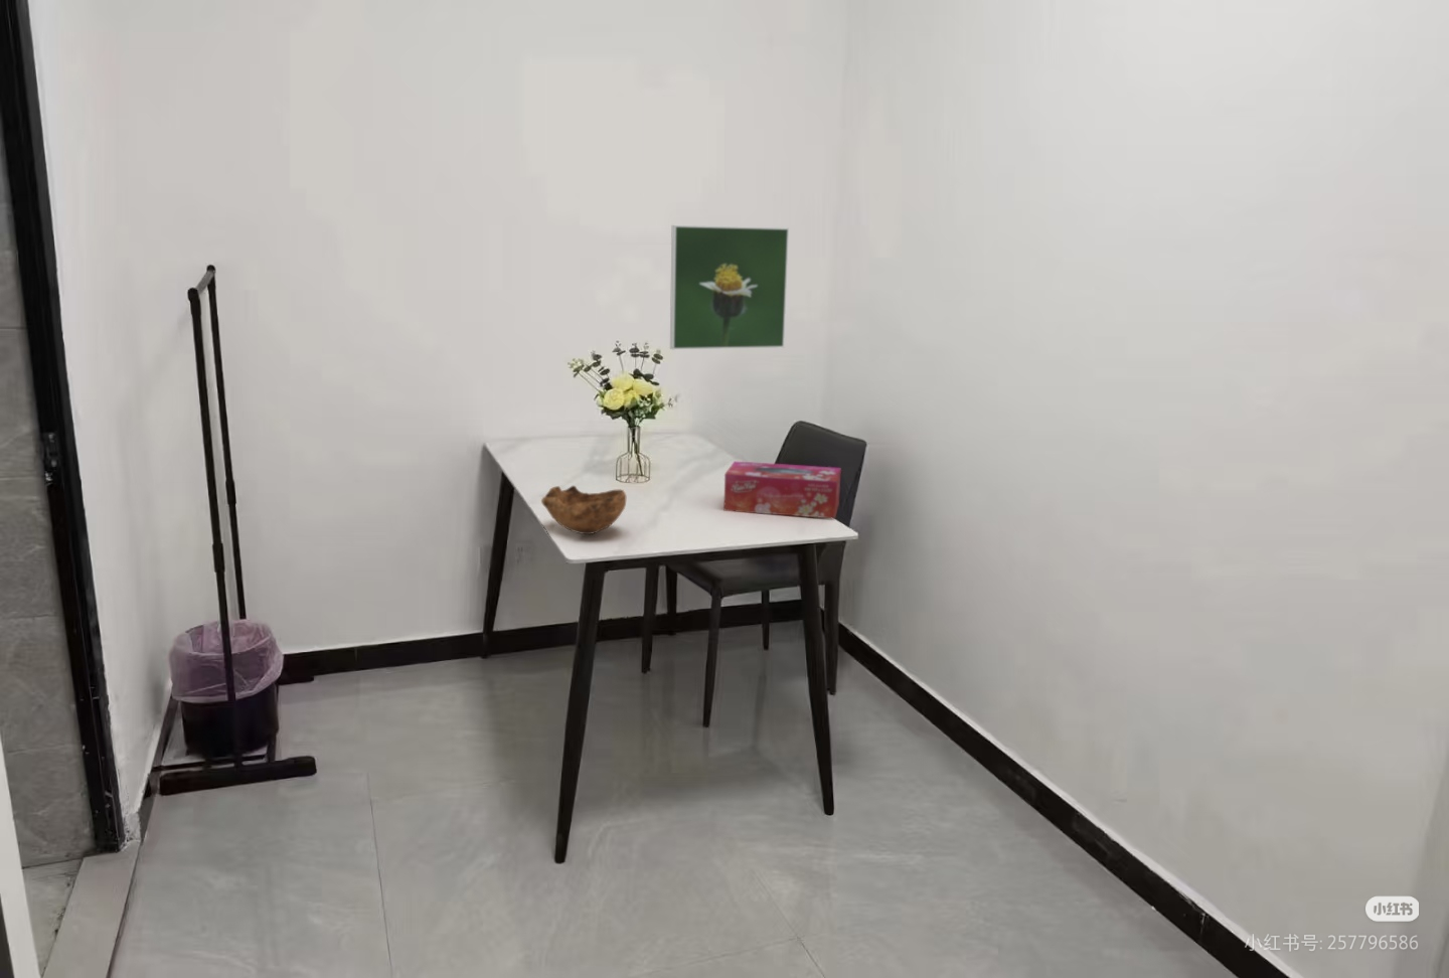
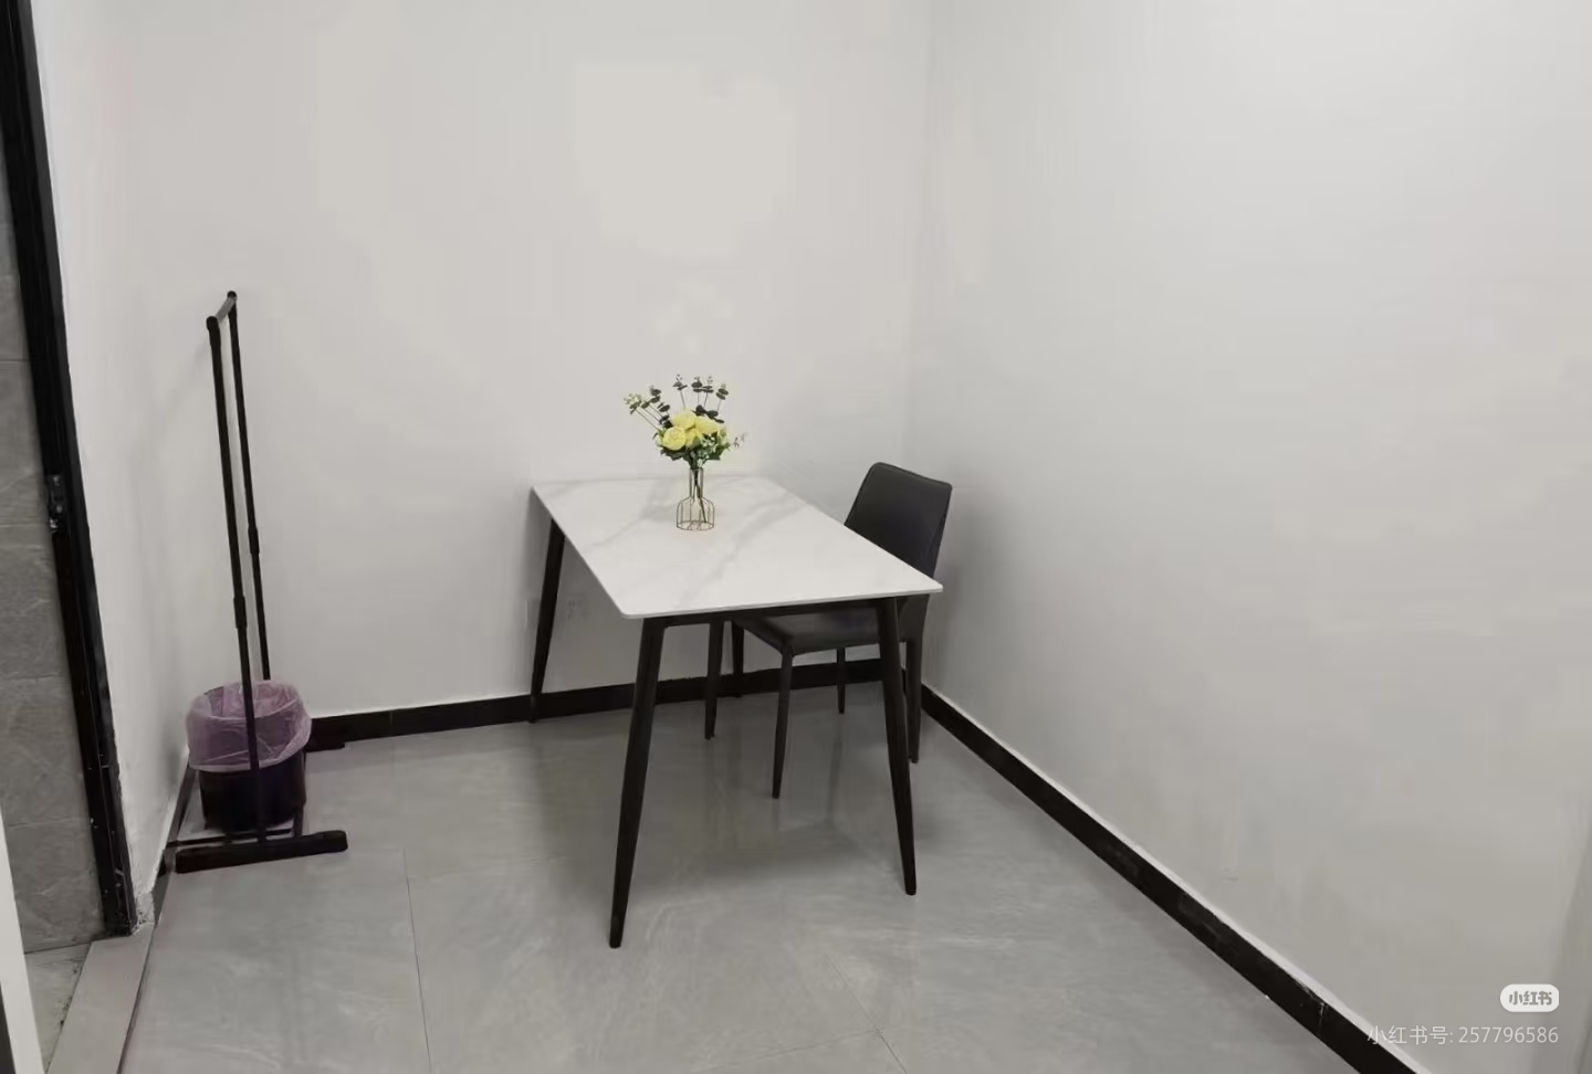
- bowl (584, 509)
- tissue box (782, 489)
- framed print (730, 288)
